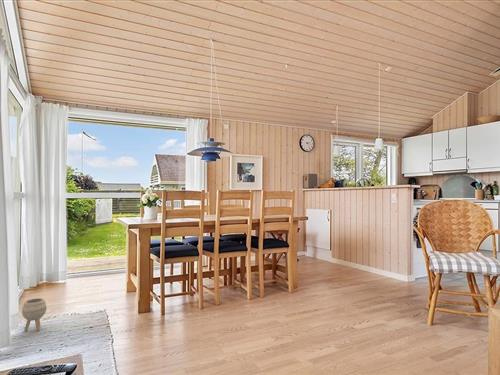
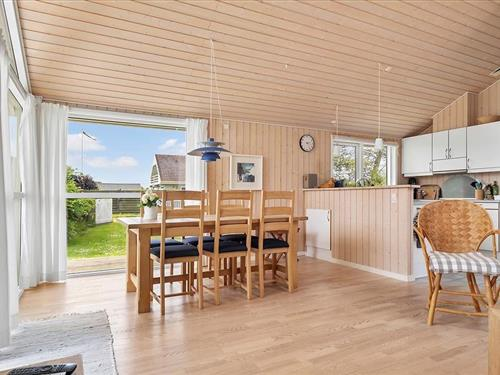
- planter (34, 314)
